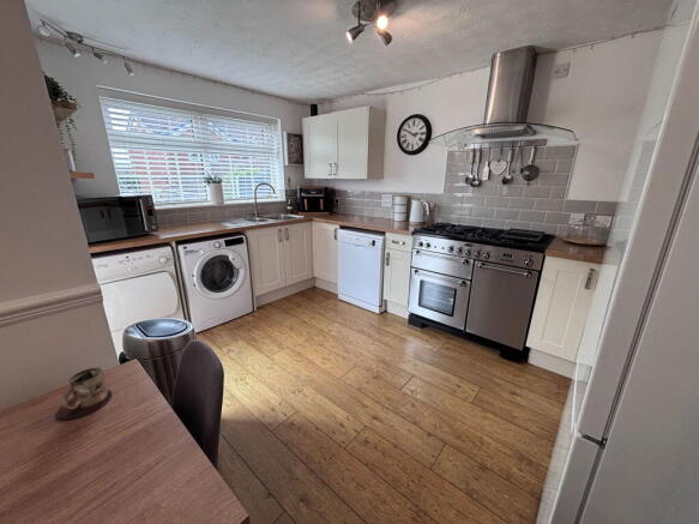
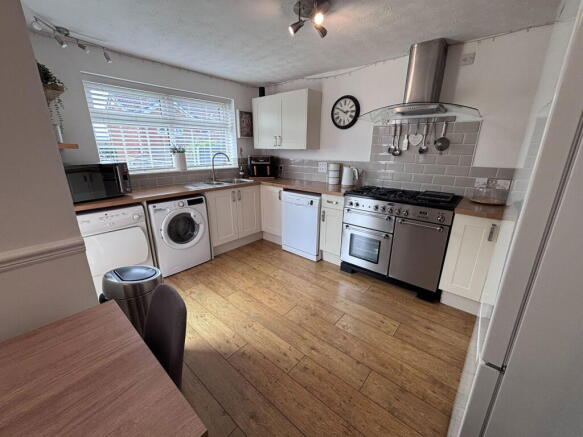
- mug (82, 391)
